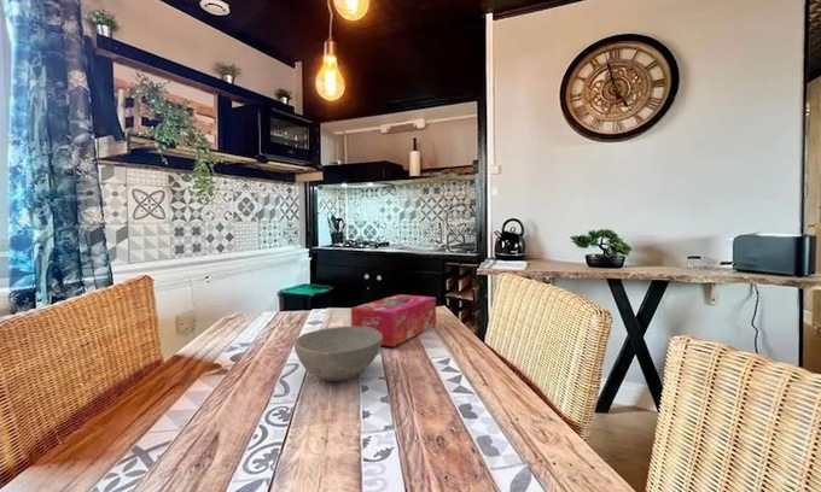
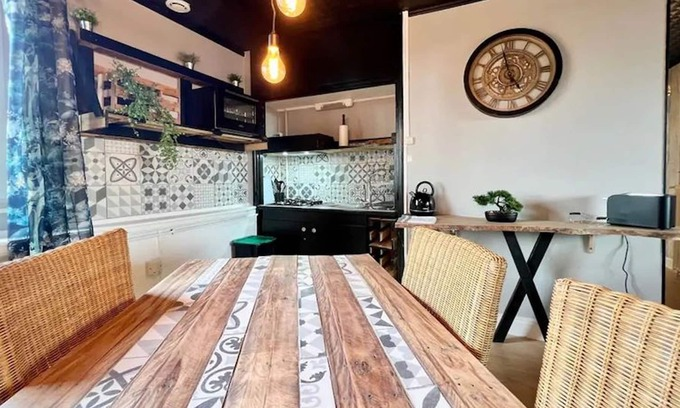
- tissue box (396, 317)
- bowl (339, 356)
